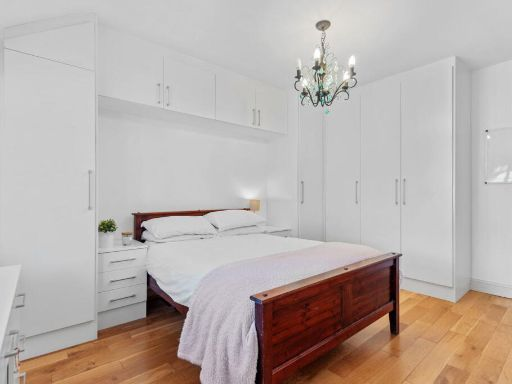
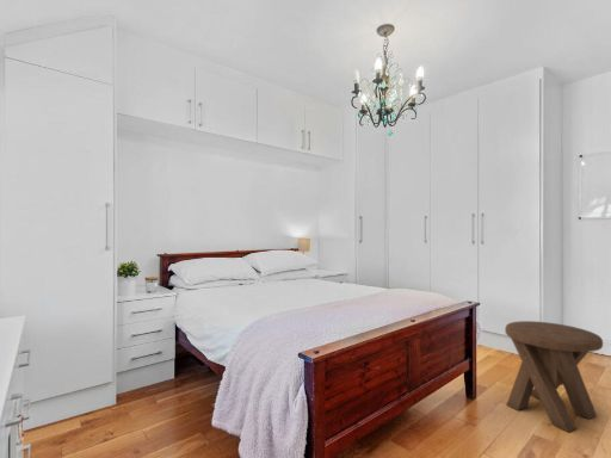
+ music stool (550, 370)
